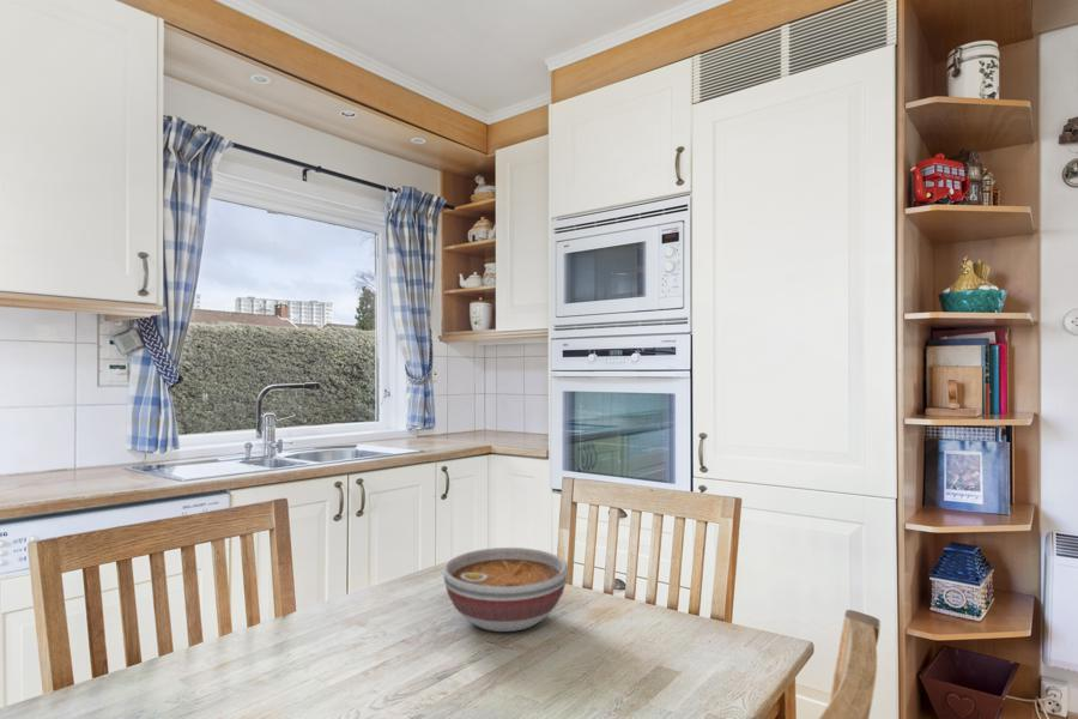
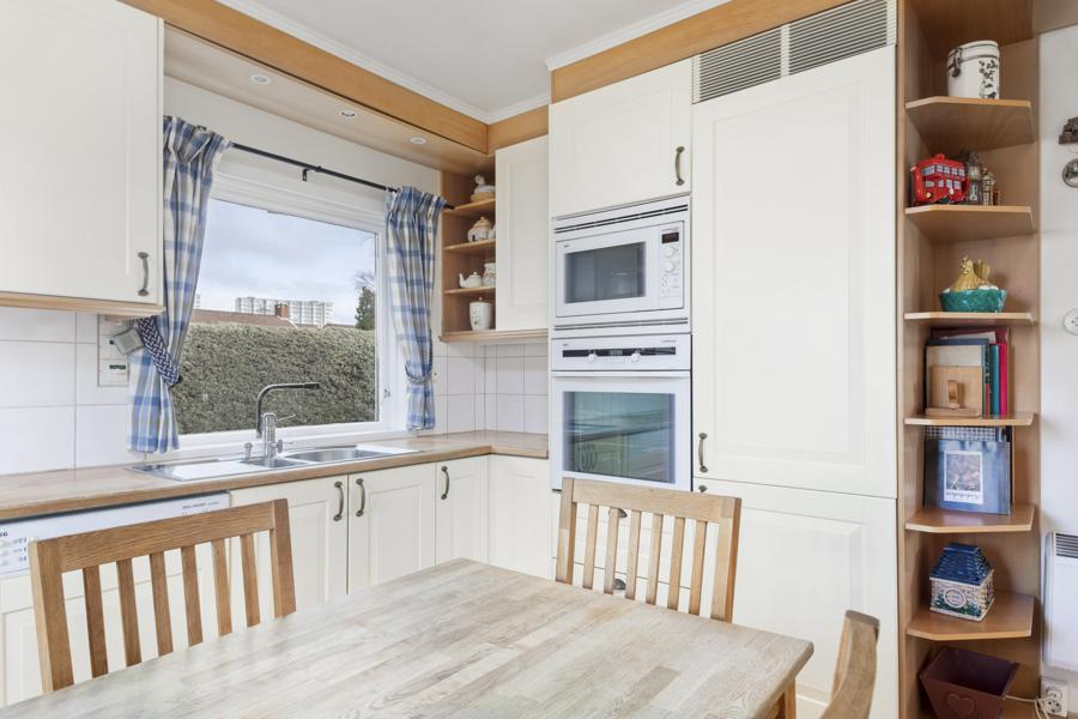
- bowl (505, 592)
